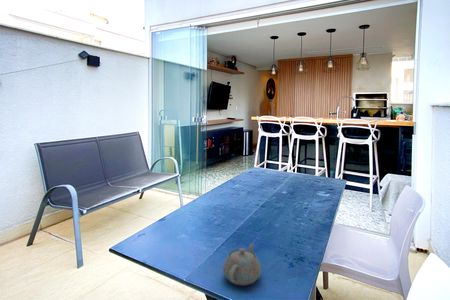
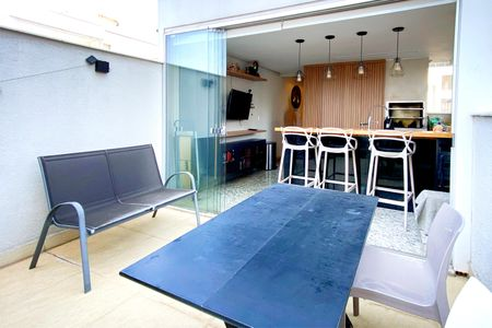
- teapot (242, 262)
